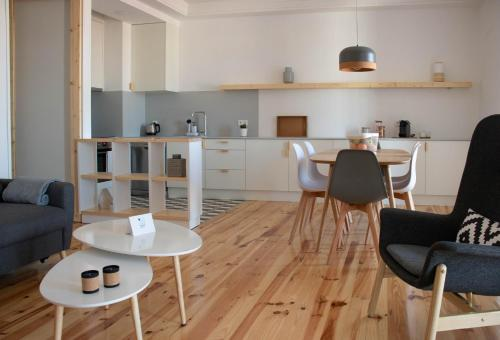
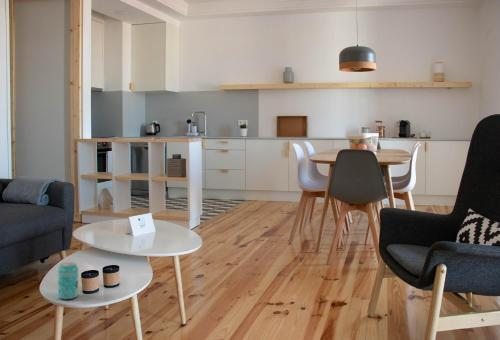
+ beverage can (68, 280)
